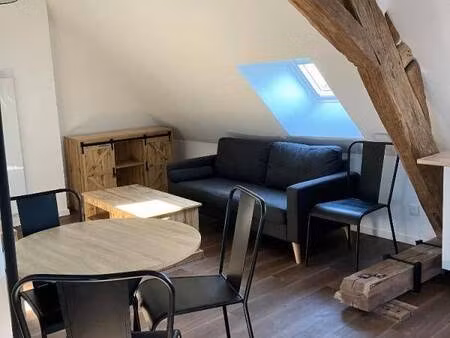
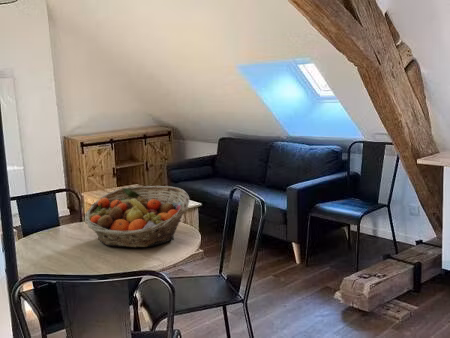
+ fruit basket (137, 215)
